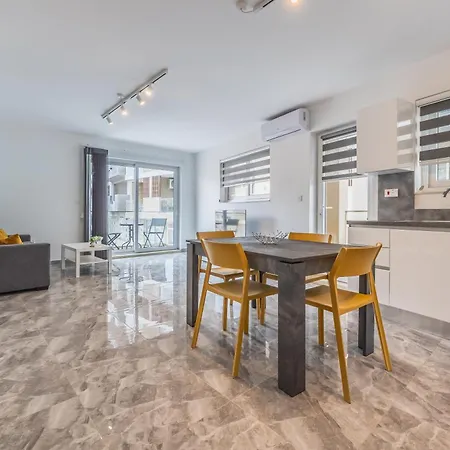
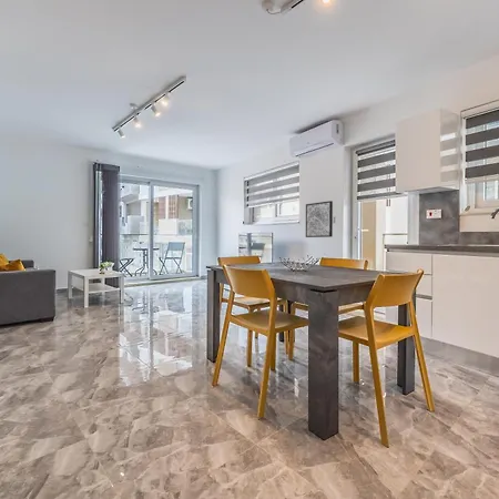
+ wall art (318, 220)
